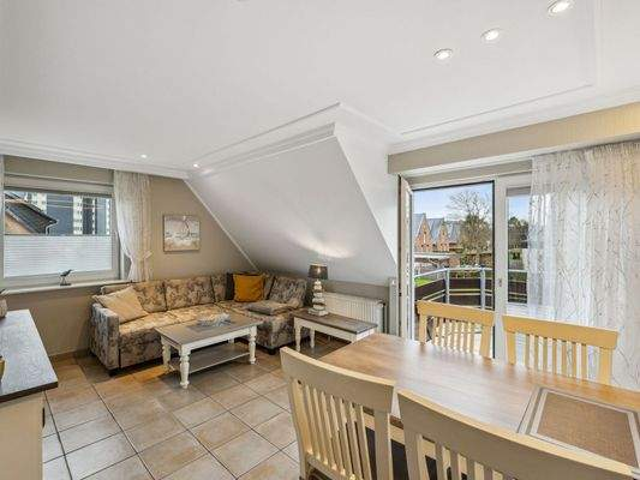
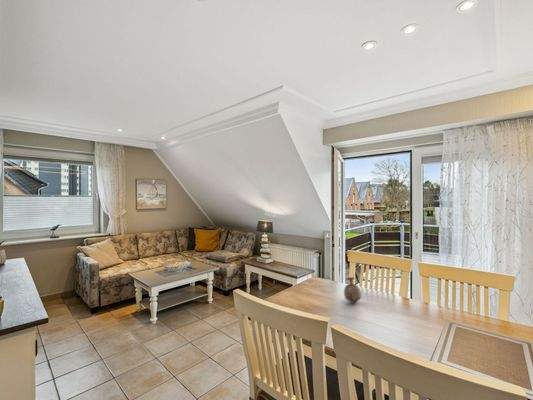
+ vase (352, 290)
